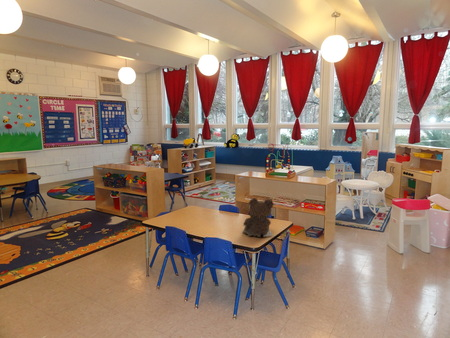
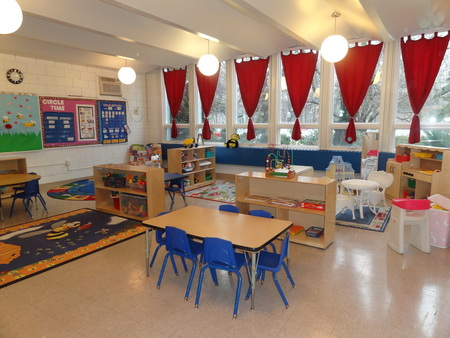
- teddy bear (257, 215)
